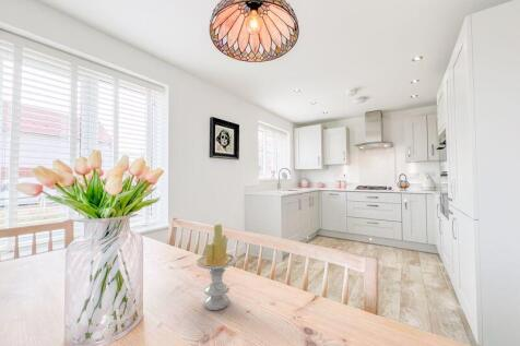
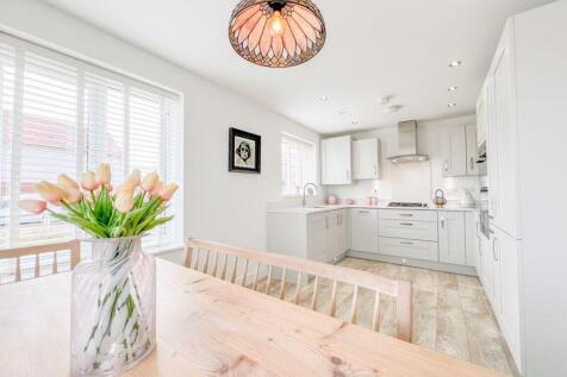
- candle (216, 262)
